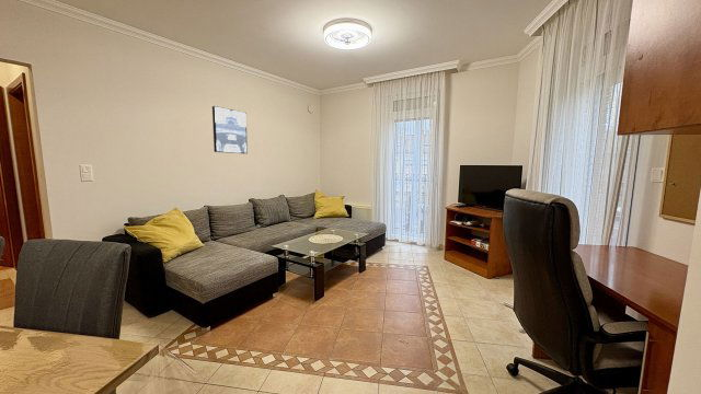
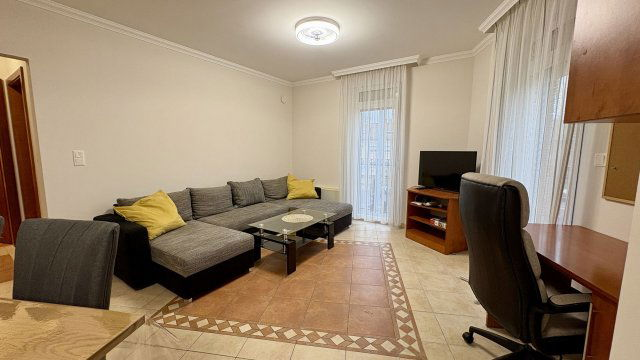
- wall art (230, 131)
